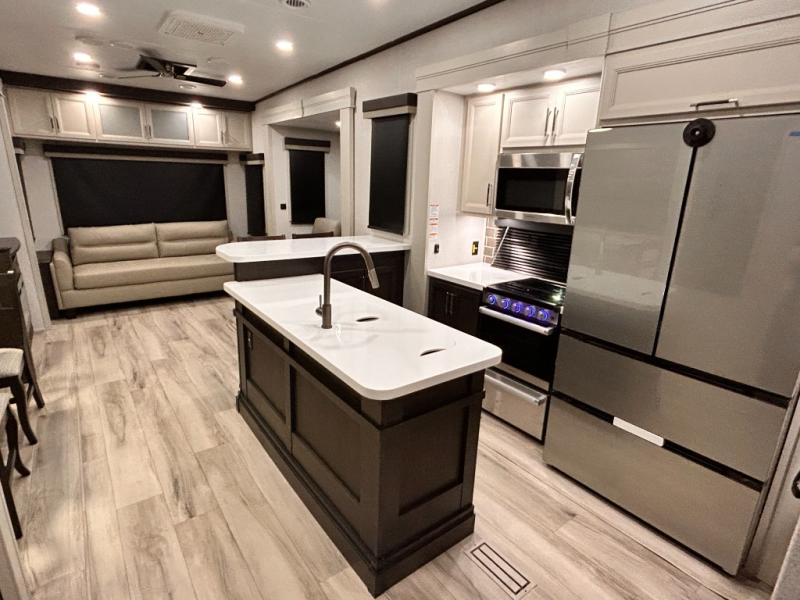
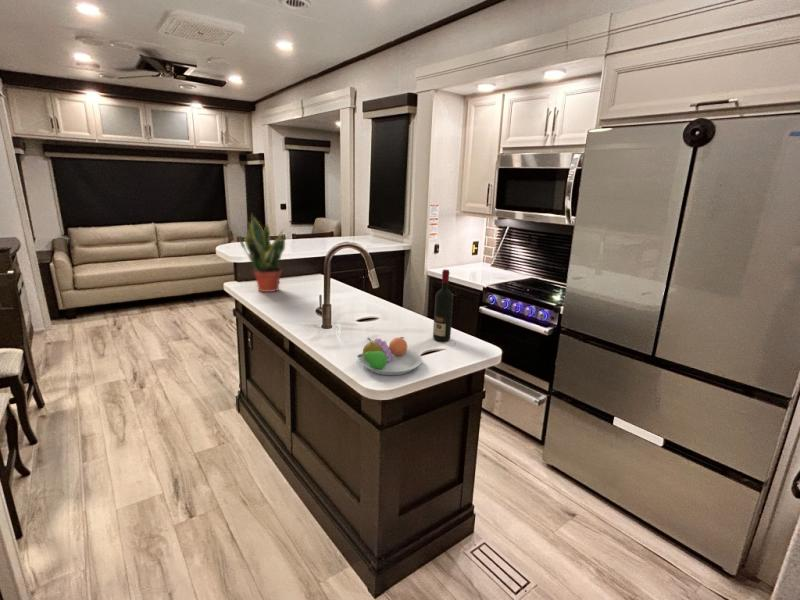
+ alcohol (443, 305)
+ fruit bowl (387, 352)
+ potted plant (270, 252)
